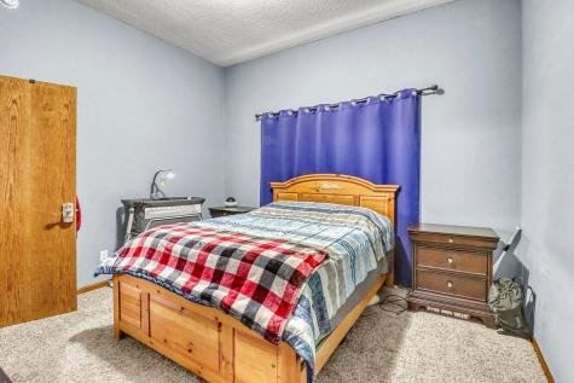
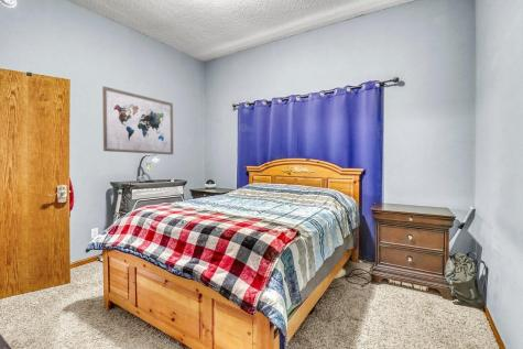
+ wall art (142, 124)
